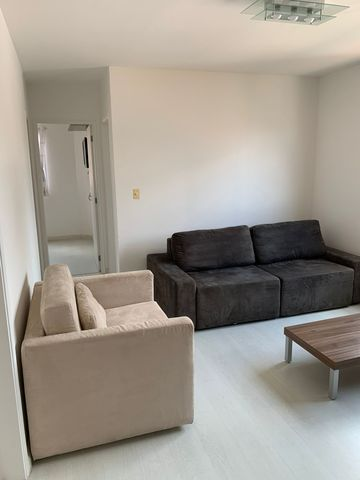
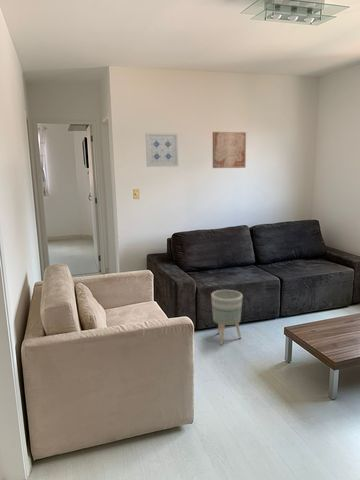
+ planter (226, 316)
+ wall art (229, 150)
+ wall art (162, 150)
